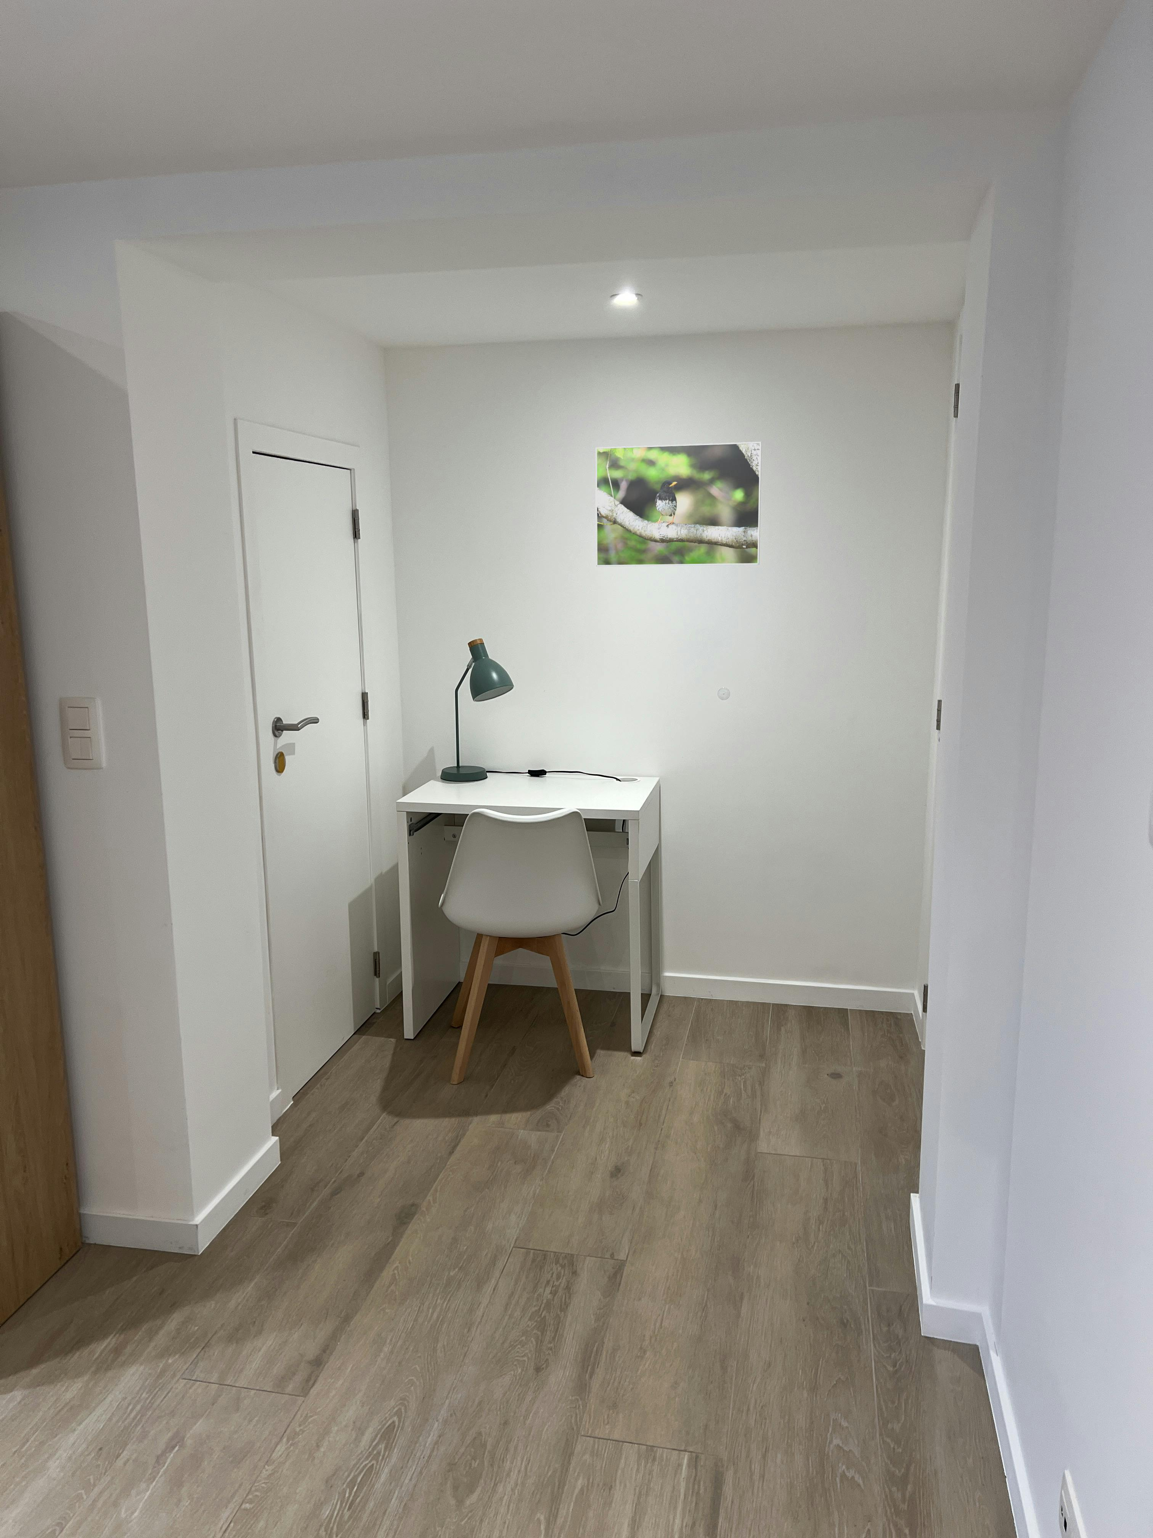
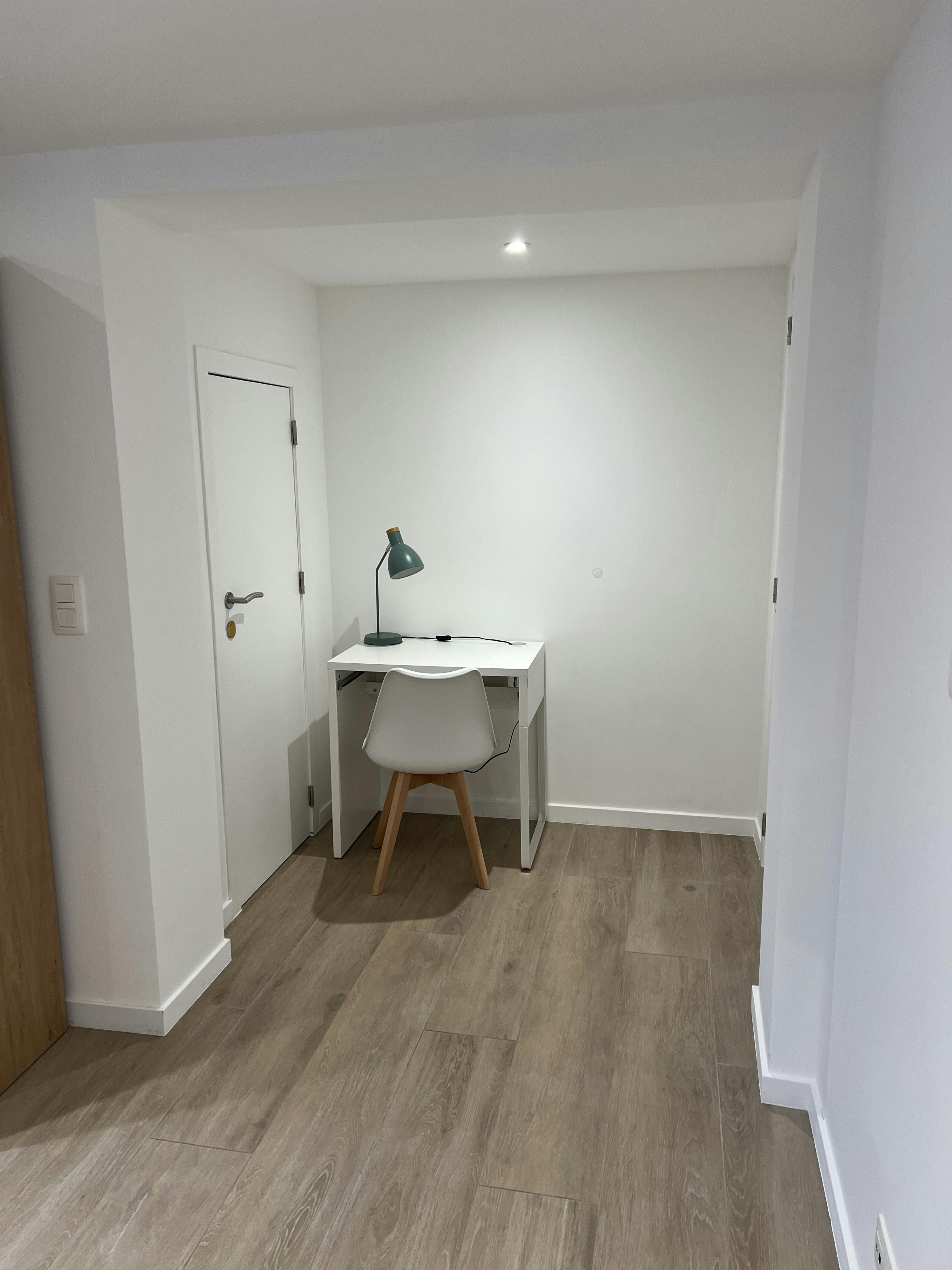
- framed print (677, 506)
